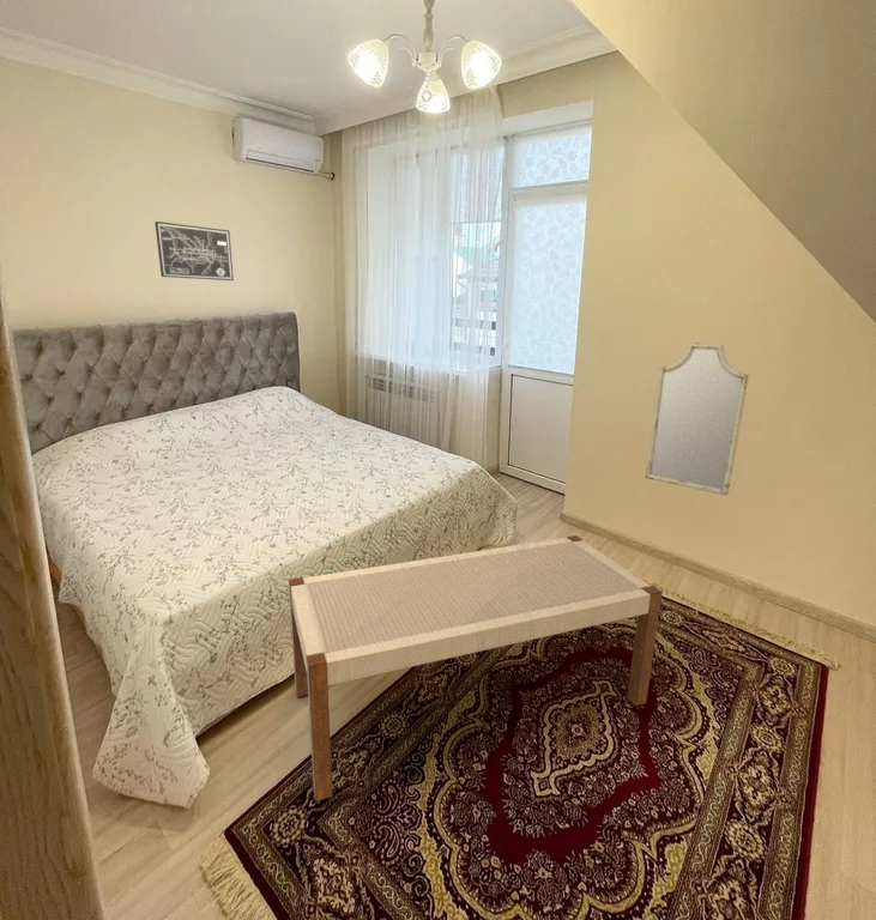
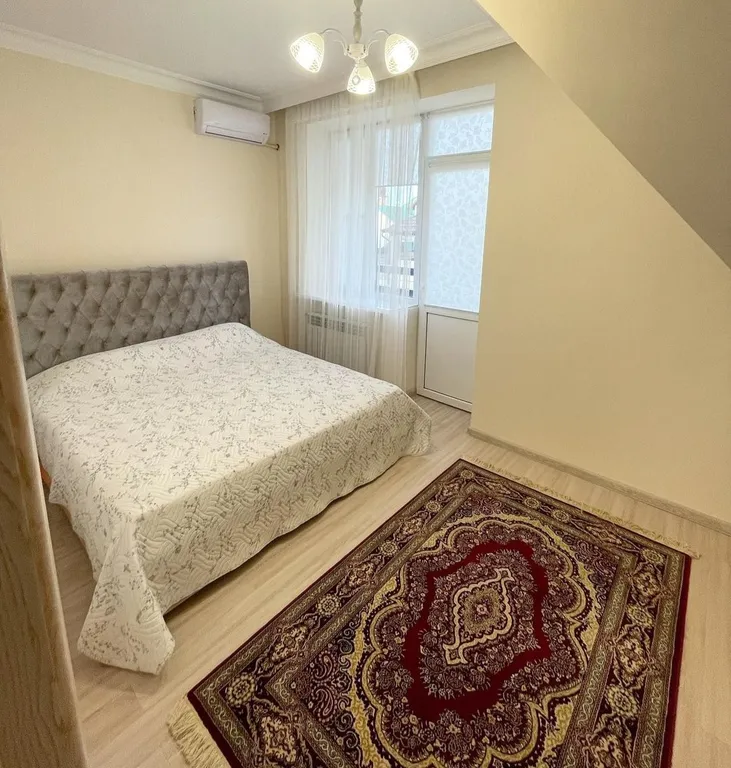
- home mirror (694, 417)
- bench (471, 642)
- wall art (197, 253)
